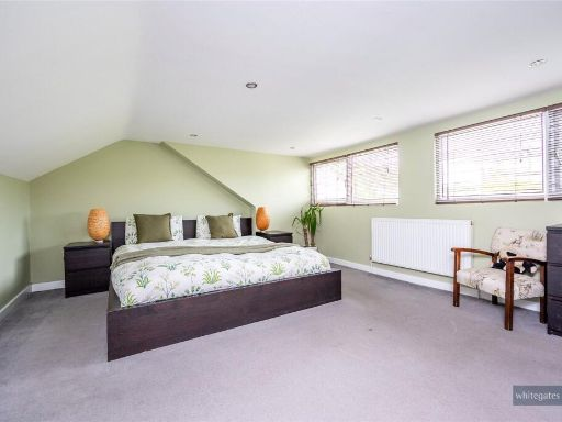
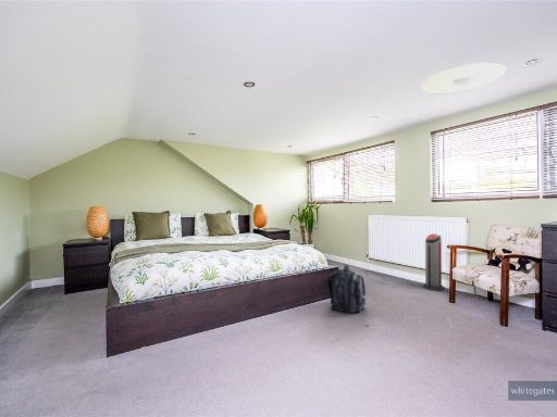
+ air purifier (433, 261)
+ backpack (346, 286)
+ ceiling light (460, 76)
